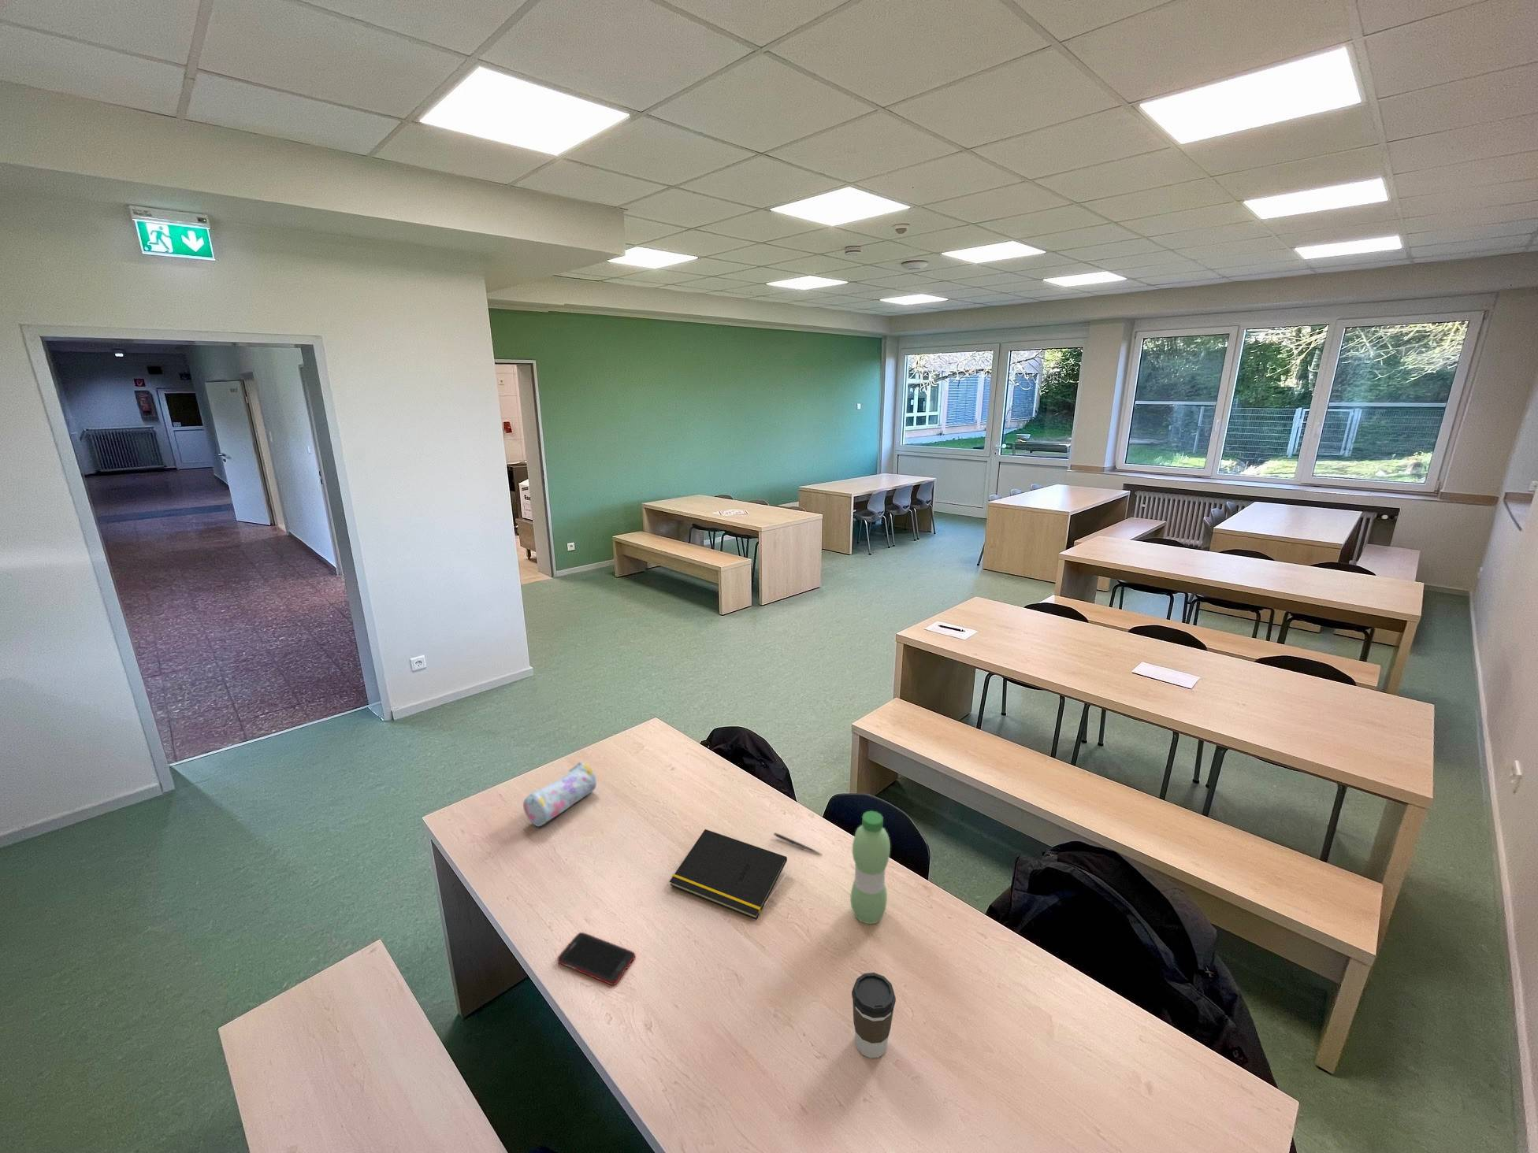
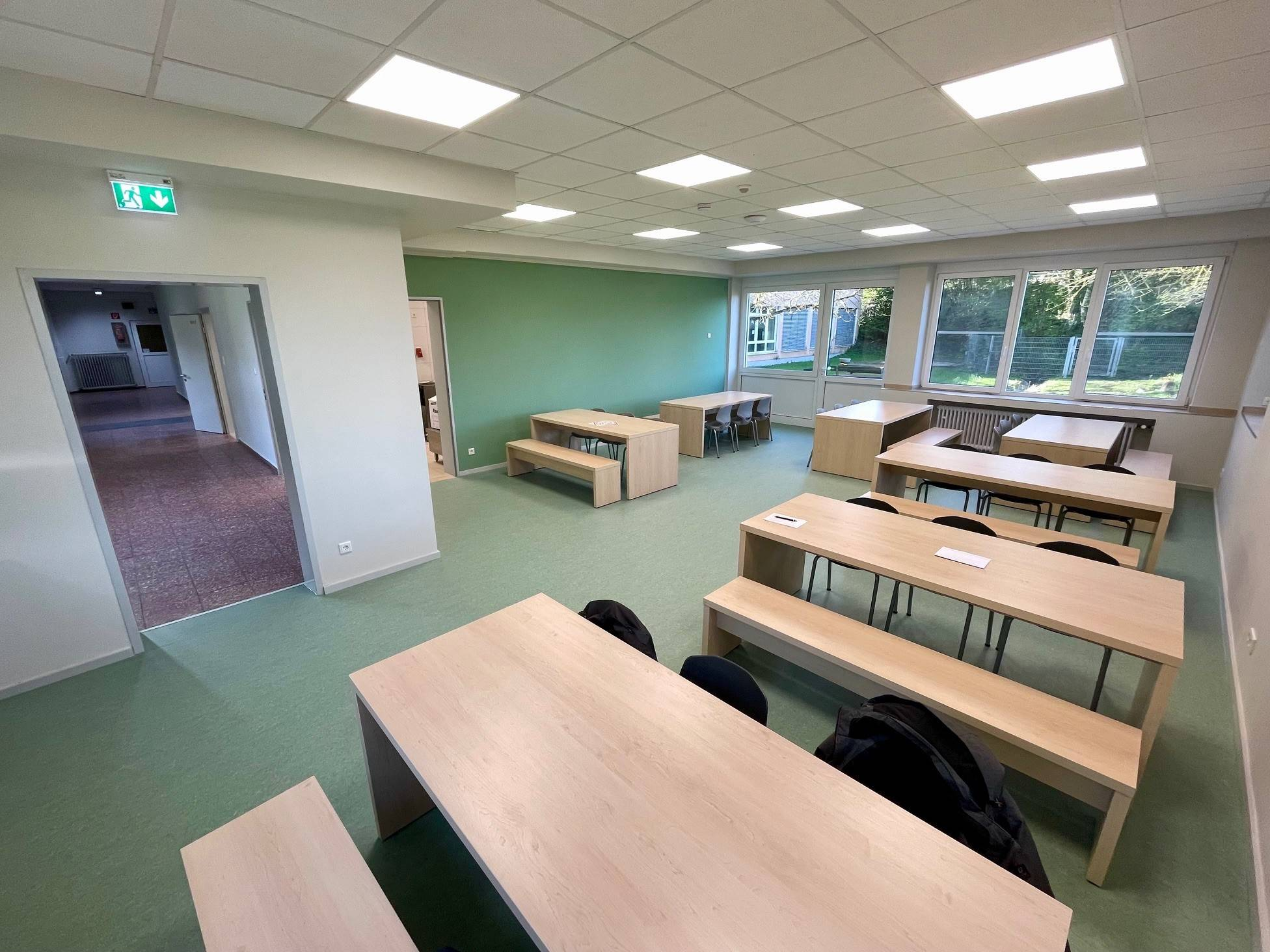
- cell phone (597, 958)
- pencil case (561, 793)
- water bottle (870, 866)
- coffee cup (872, 1016)
- pen (797, 843)
- notepad (729, 871)
